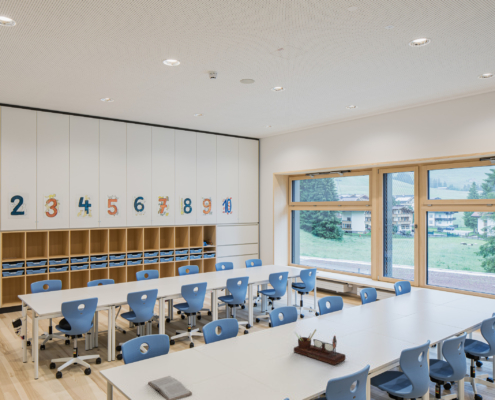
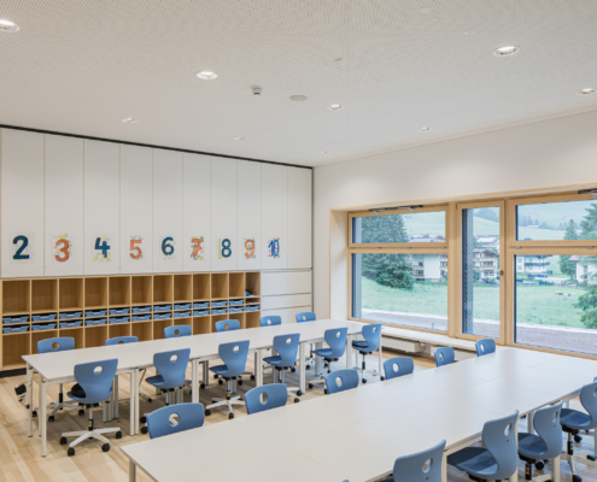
- desk organizer (317, 343)
- book (169, 386)
